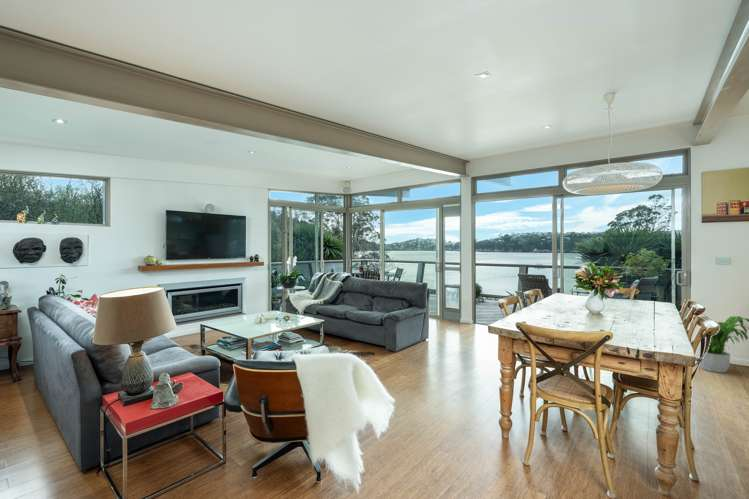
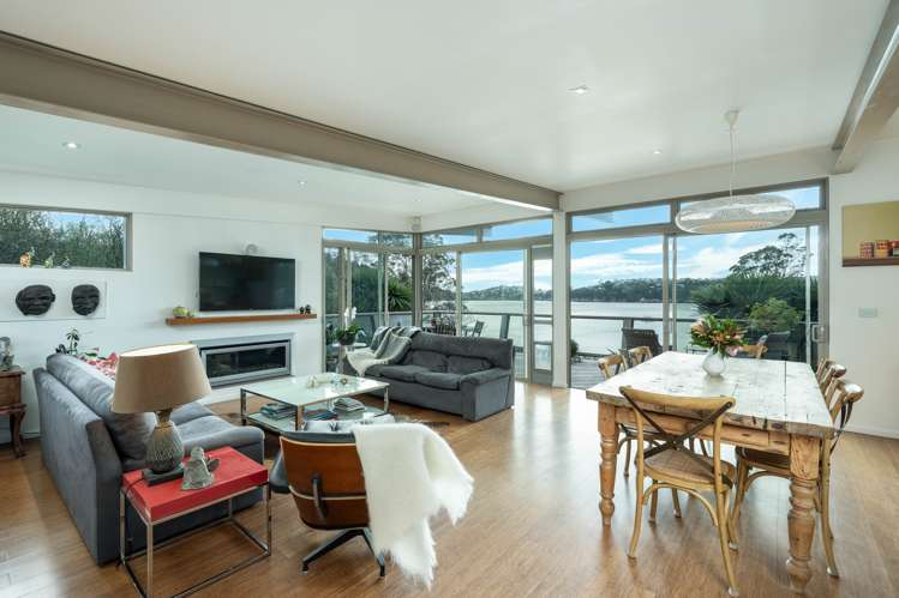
- potted plant (716, 342)
